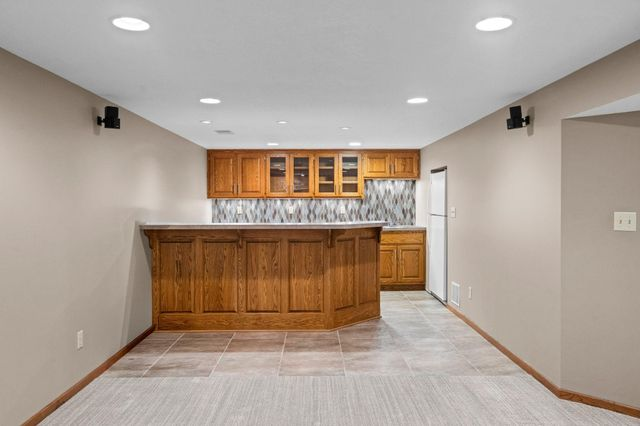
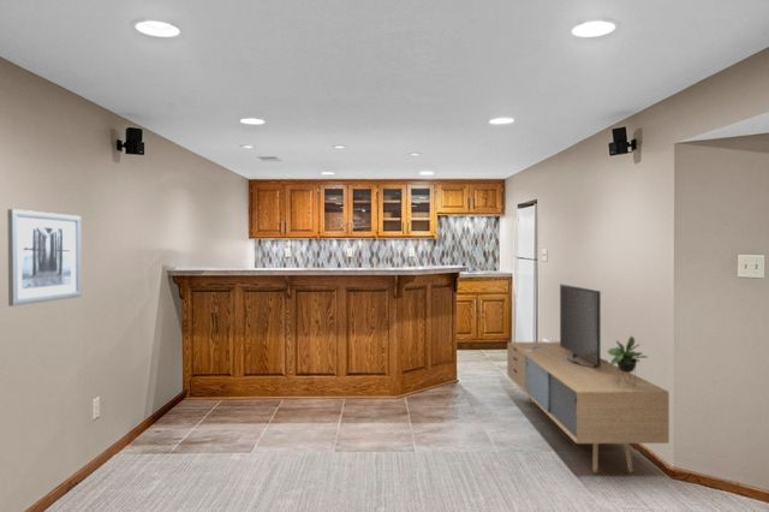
+ wall art (48, 256)
+ media console (572, 359)
